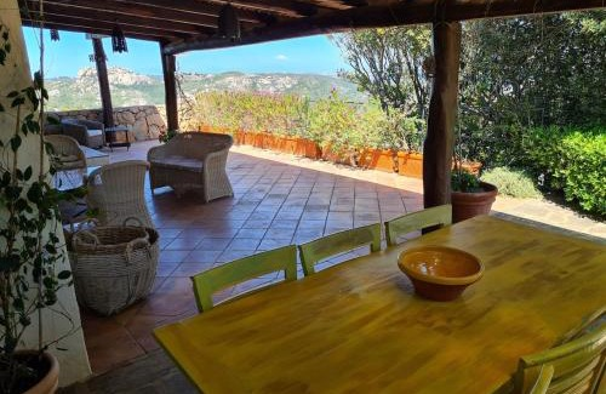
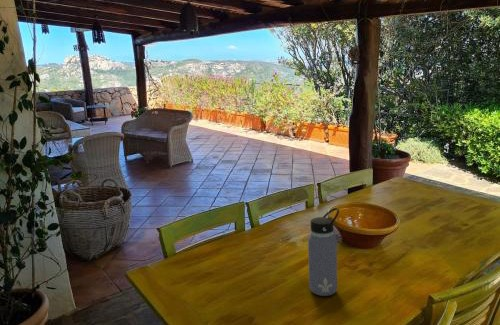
+ water bottle (323, 250)
